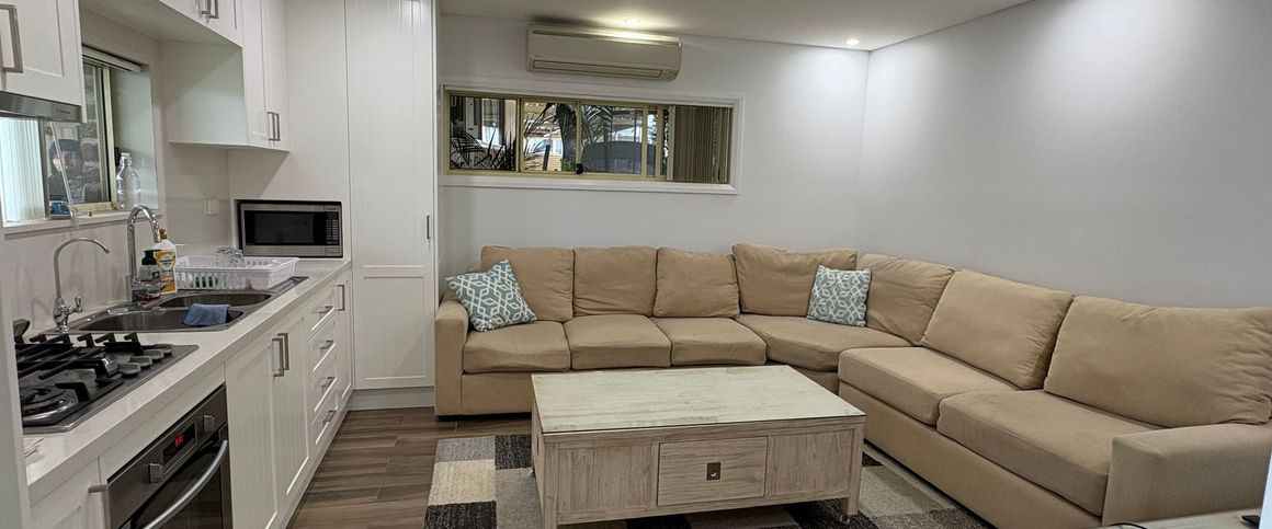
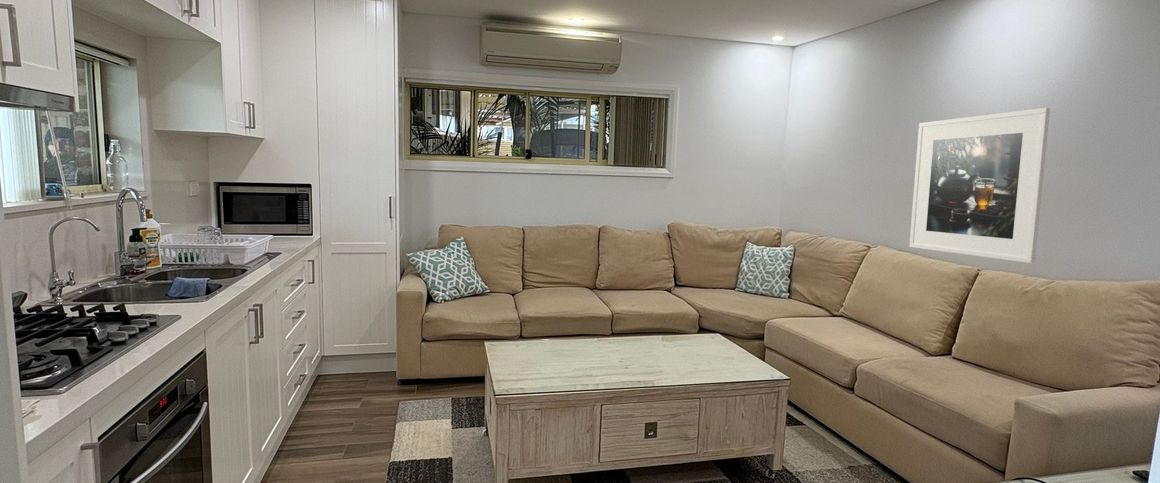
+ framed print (971, 186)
